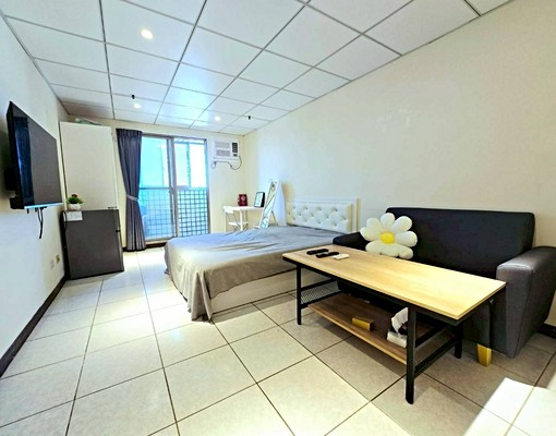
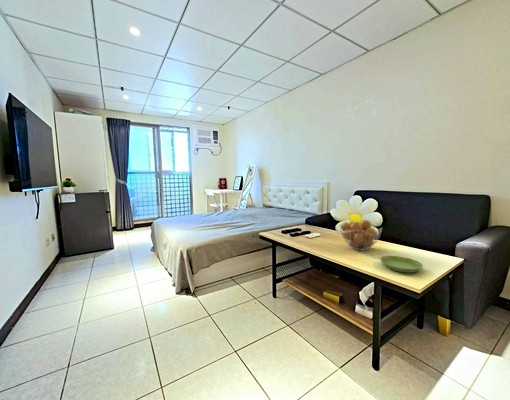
+ fruit basket (359, 234)
+ saucer (400, 264)
